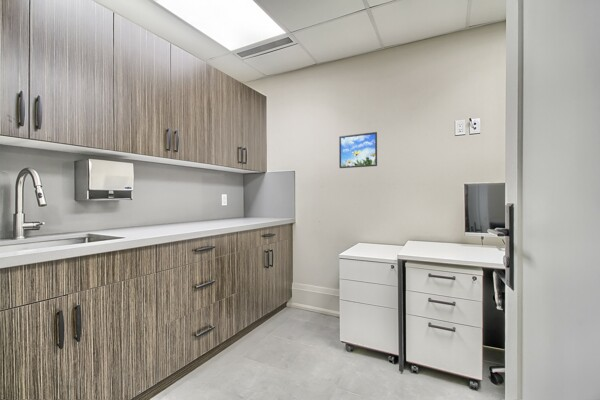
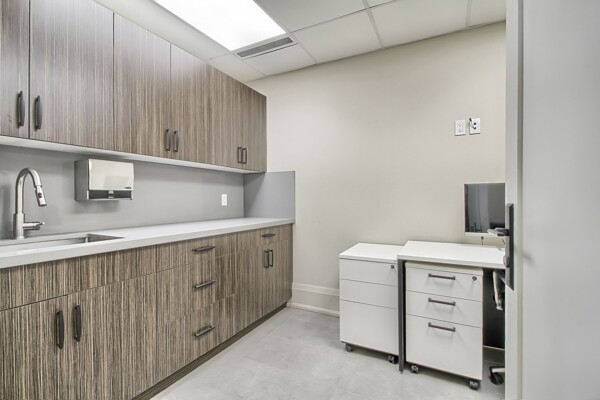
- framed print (357, 150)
